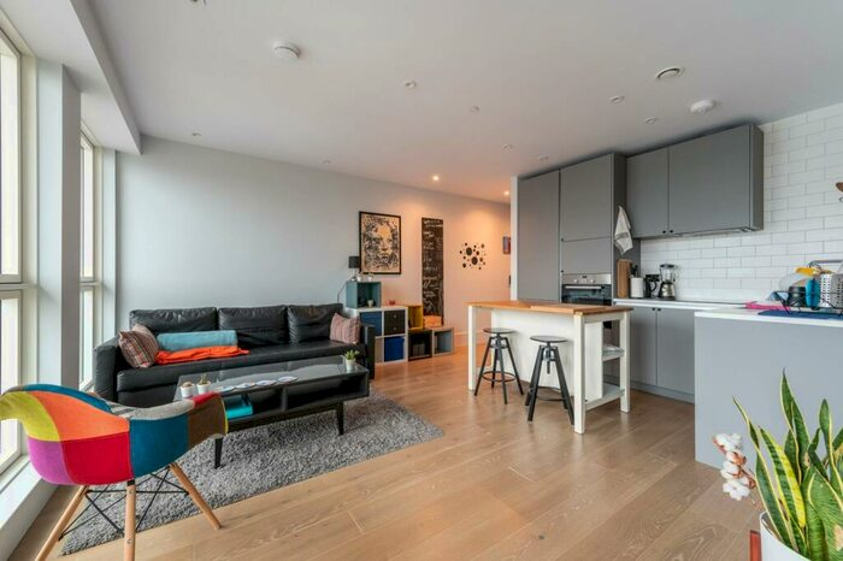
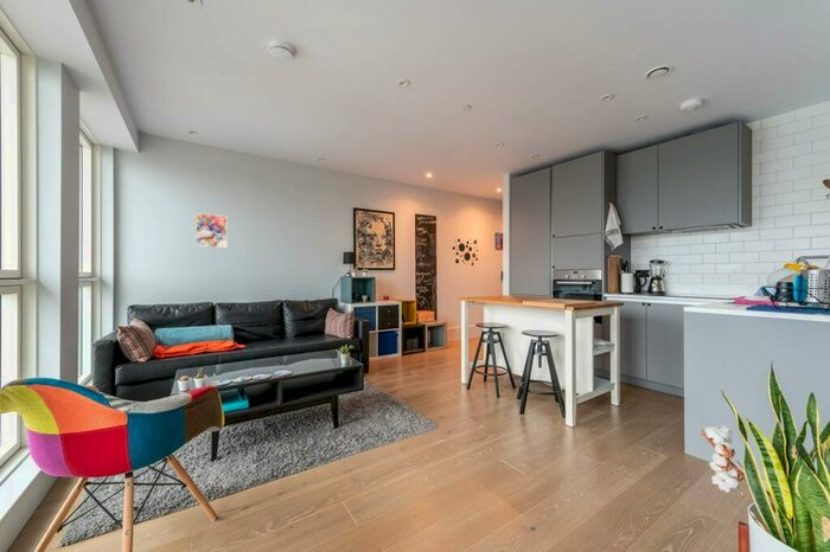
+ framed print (211, 231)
